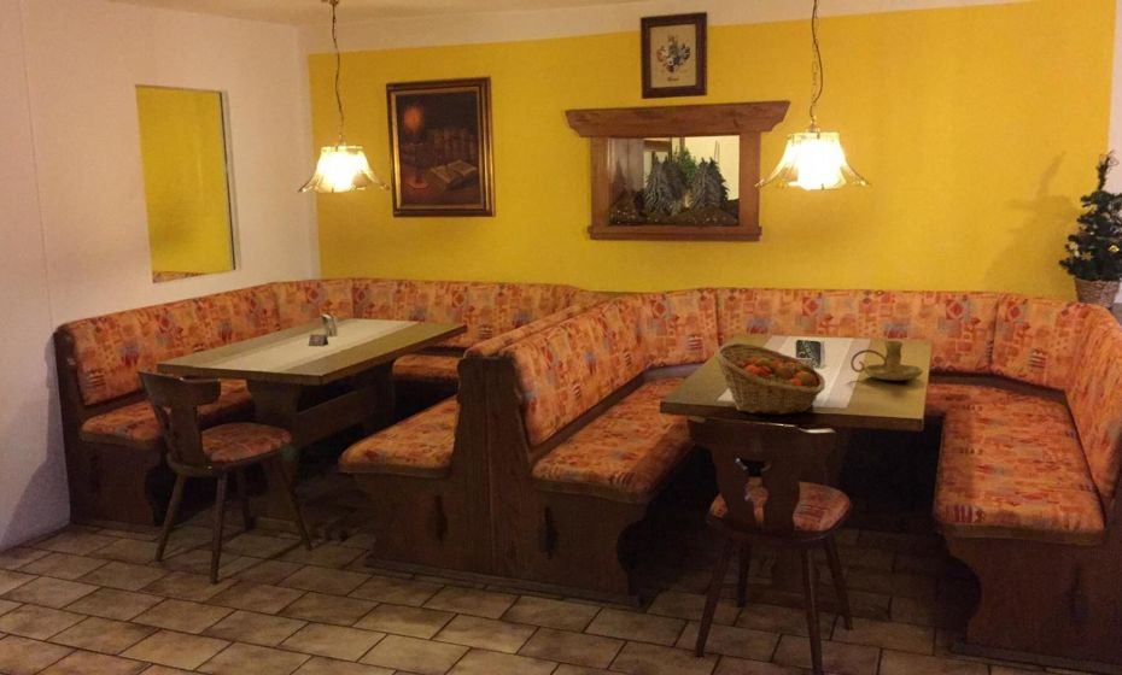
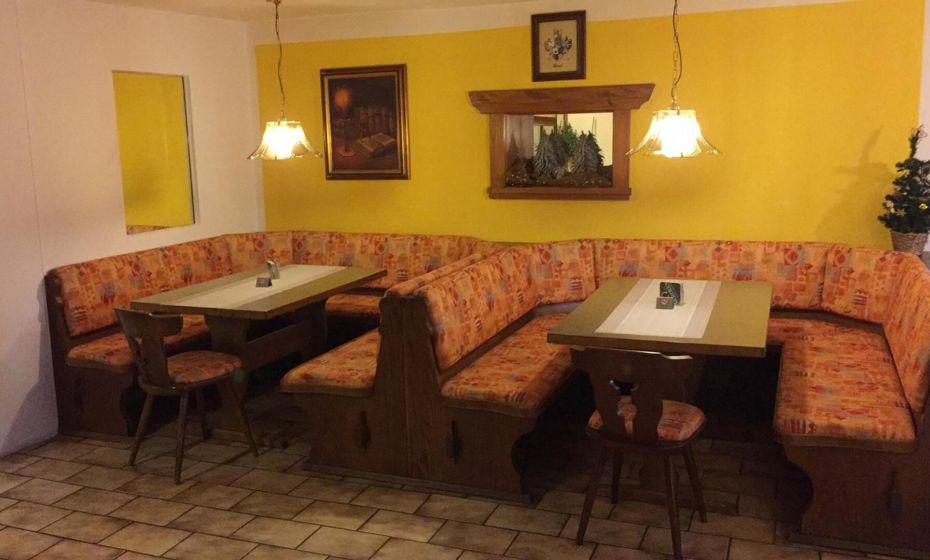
- fruit basket (769, 376)
- candle holder (886, 359)
